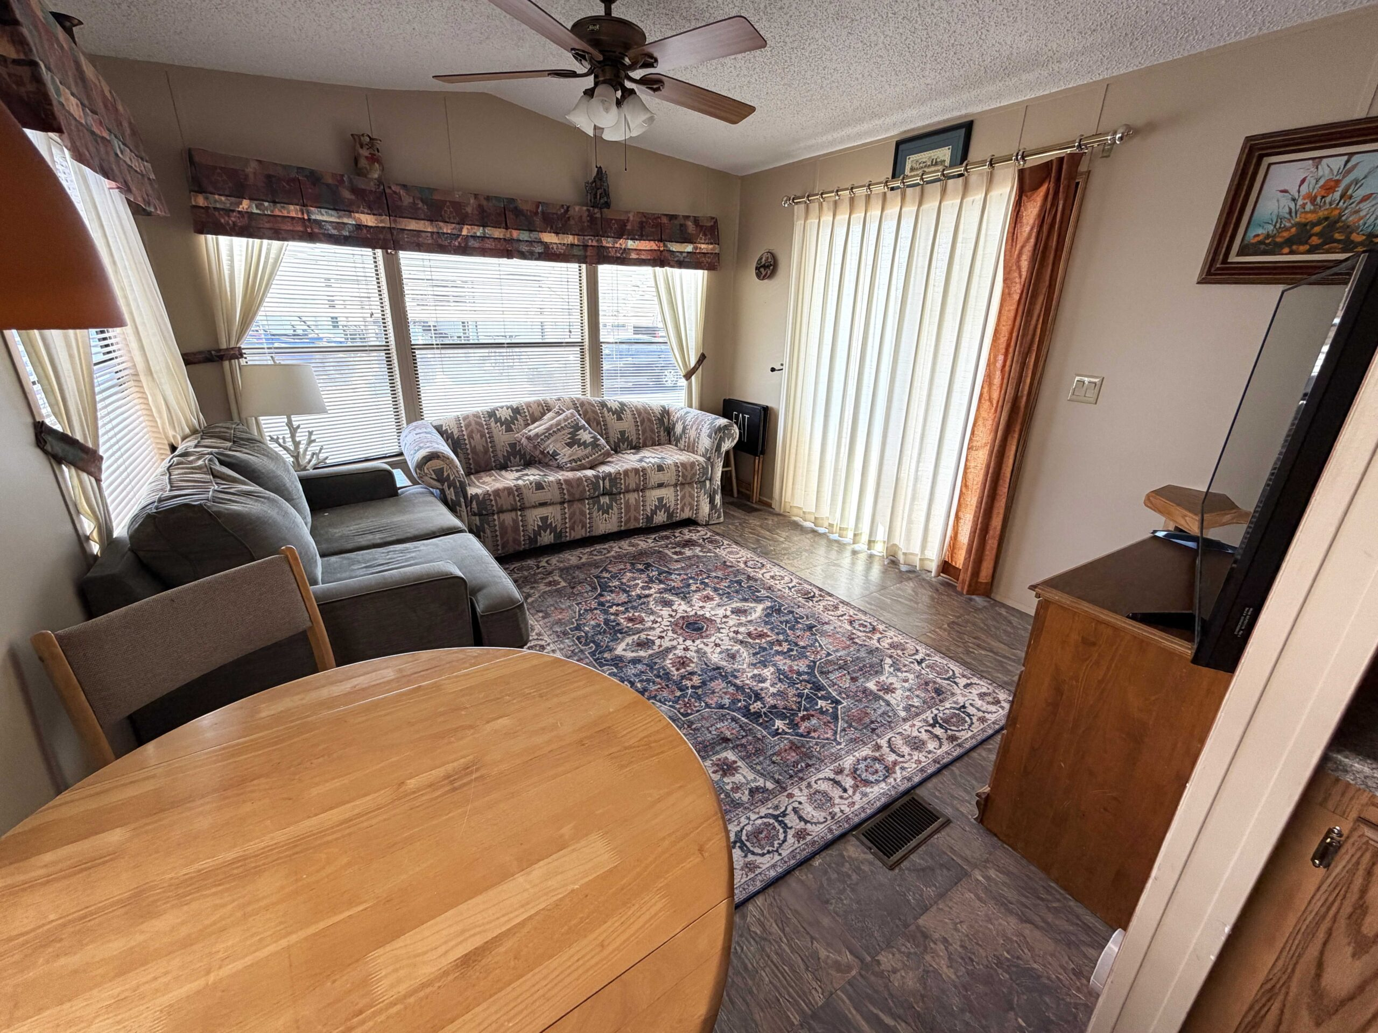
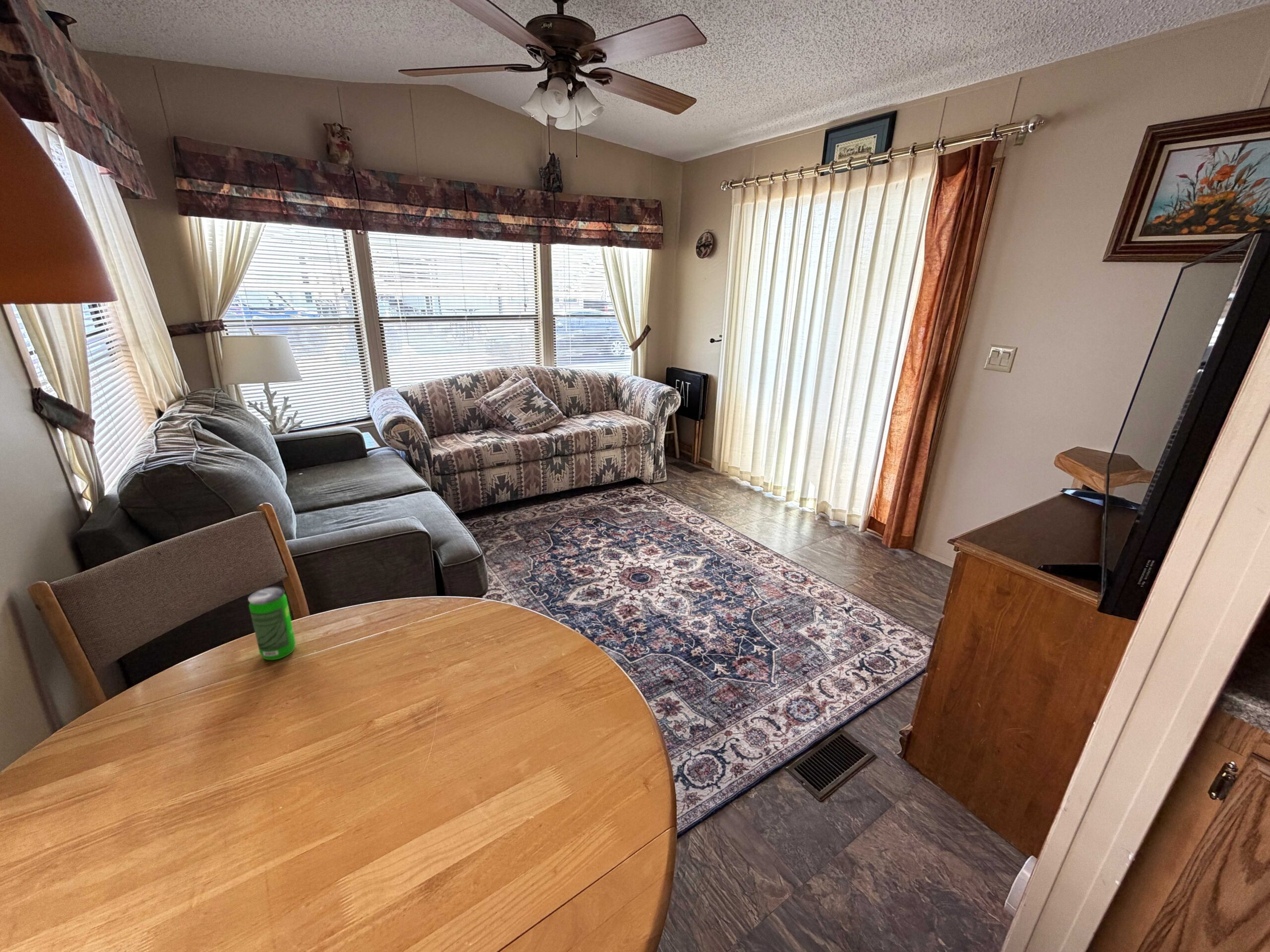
+ beverage can (272, 623)
